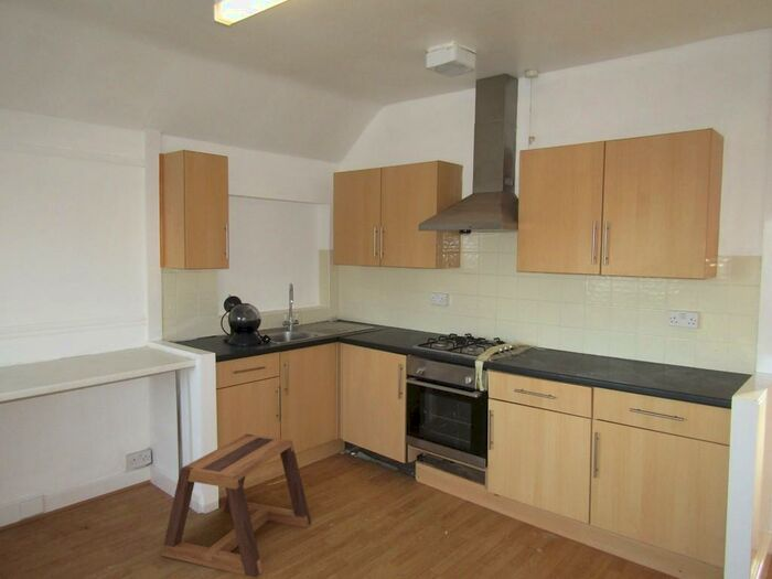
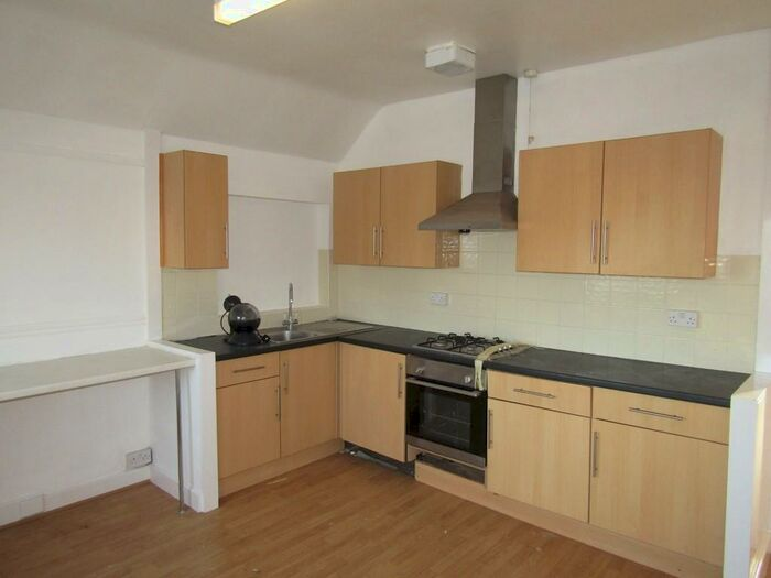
- stool (240, 495)
